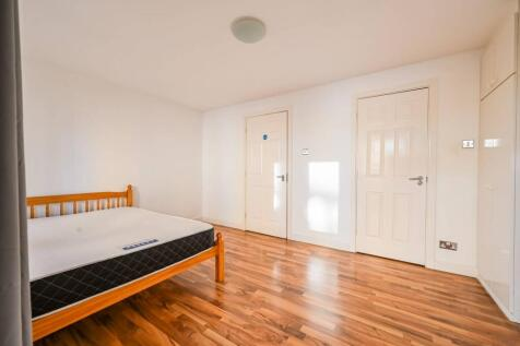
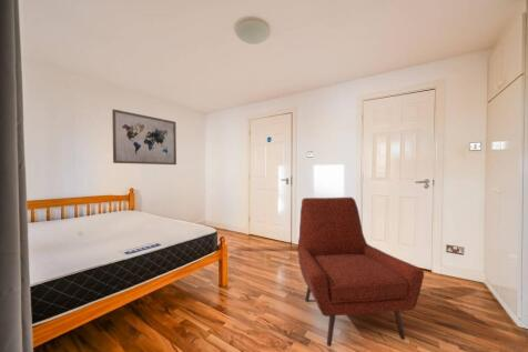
+ chair (344, 257)
+ wall art (148, 140)
